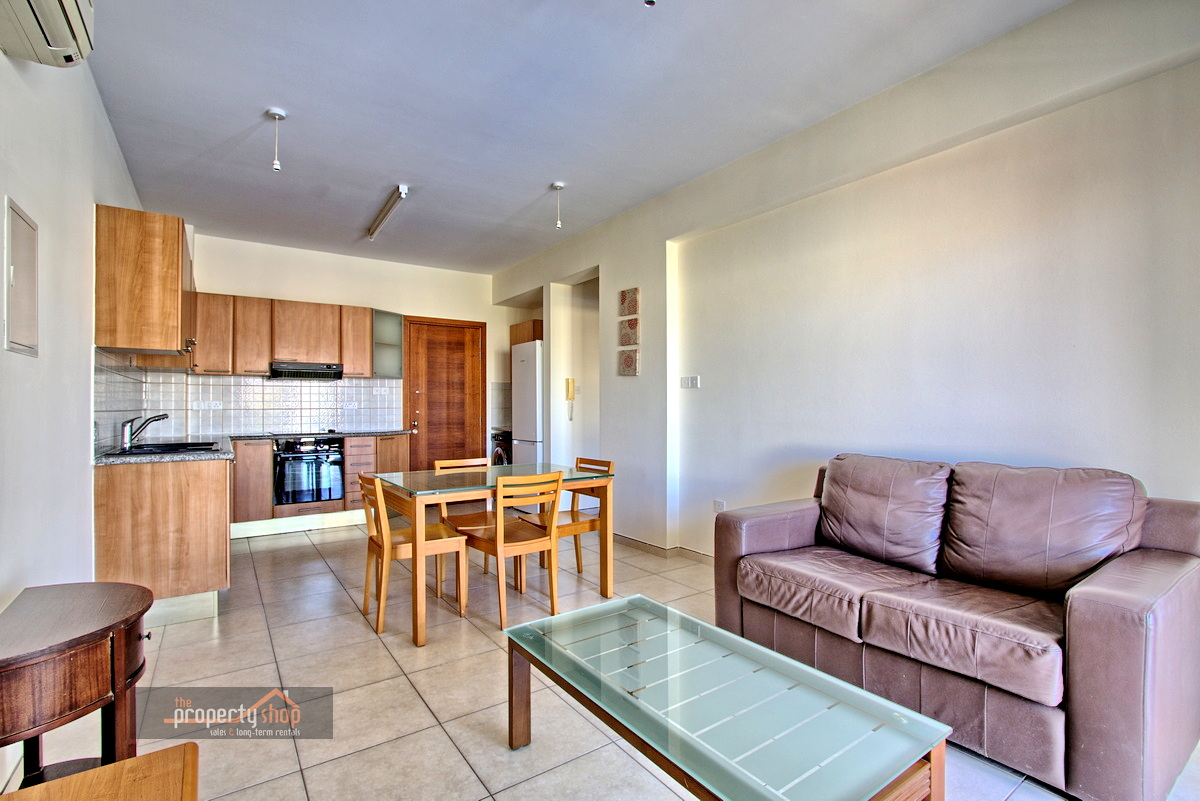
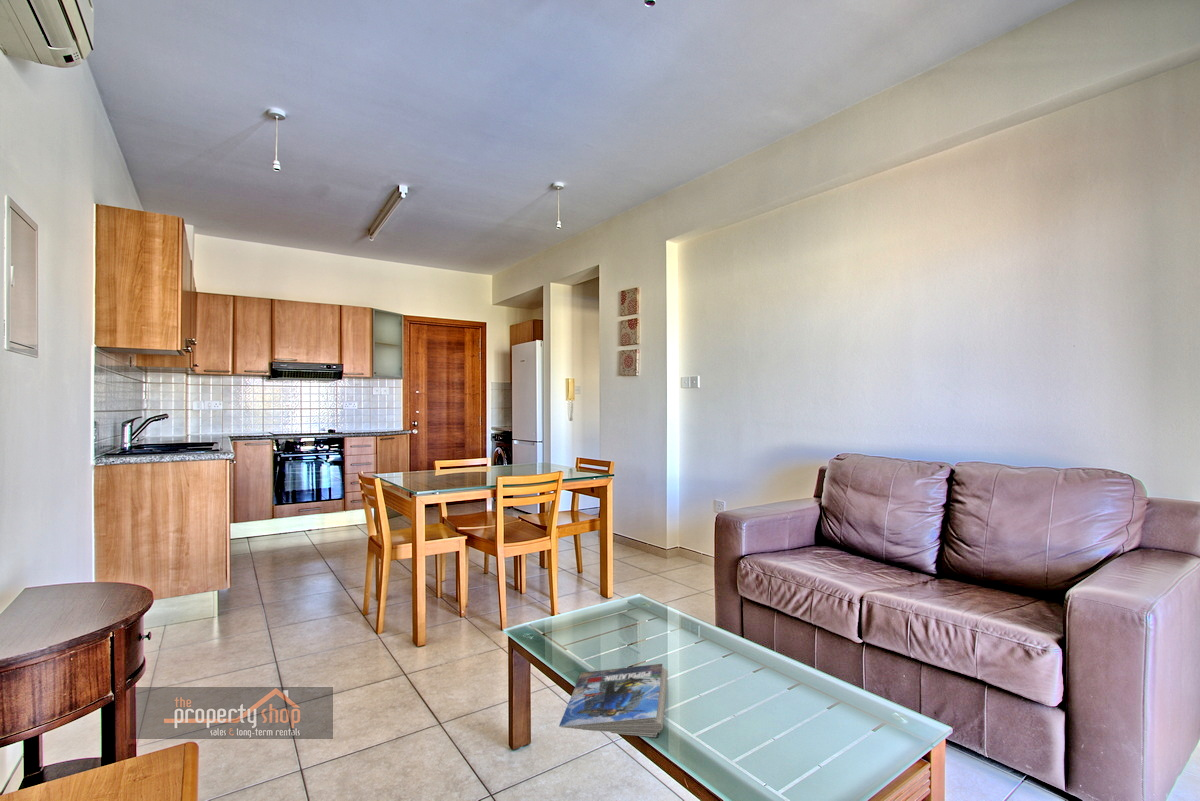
+ magazine (617, 694)
